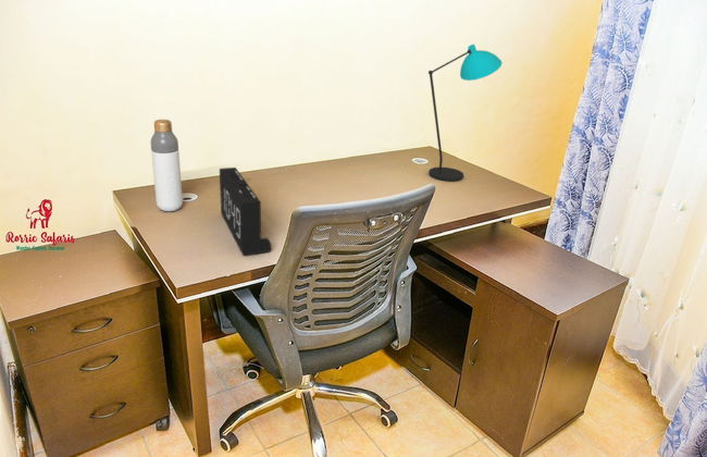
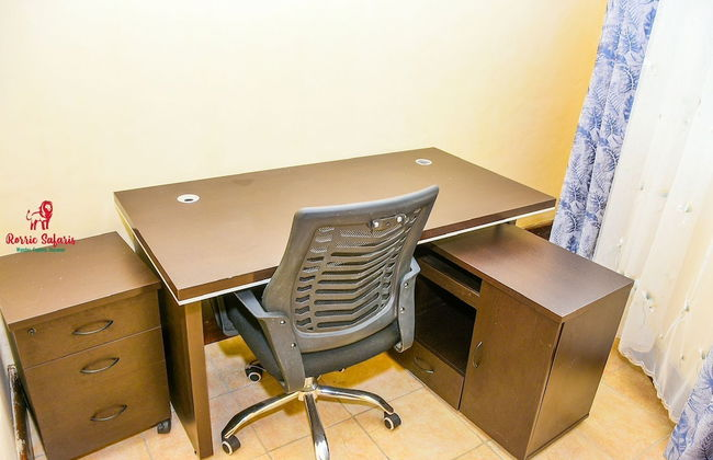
- alarm clock (243, 207)
- desk lamp (436, 112)
- bottle (166, 165)
